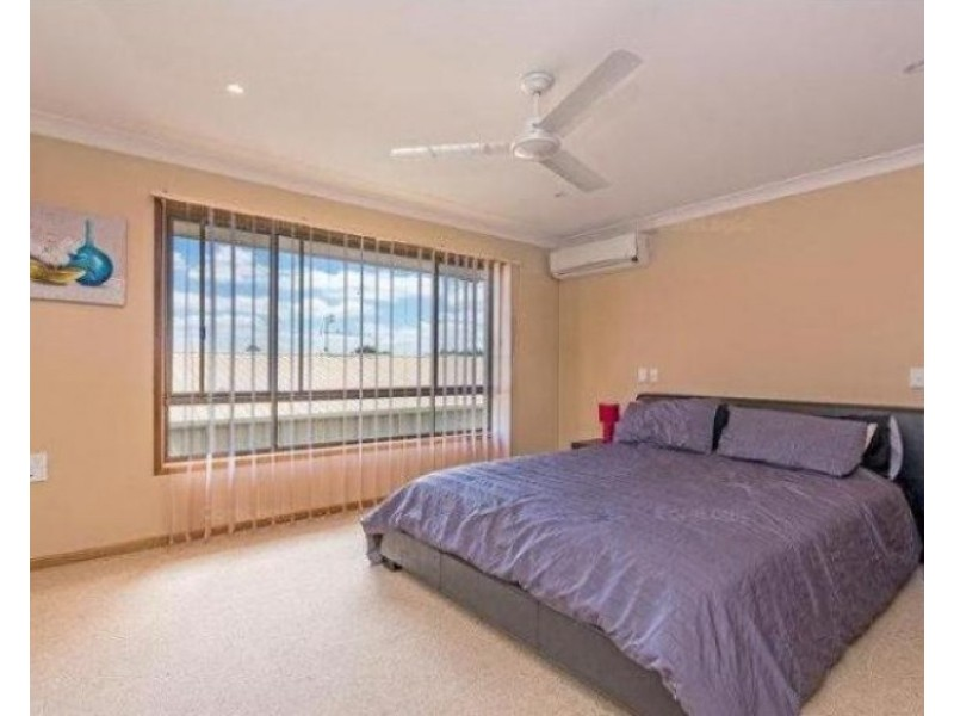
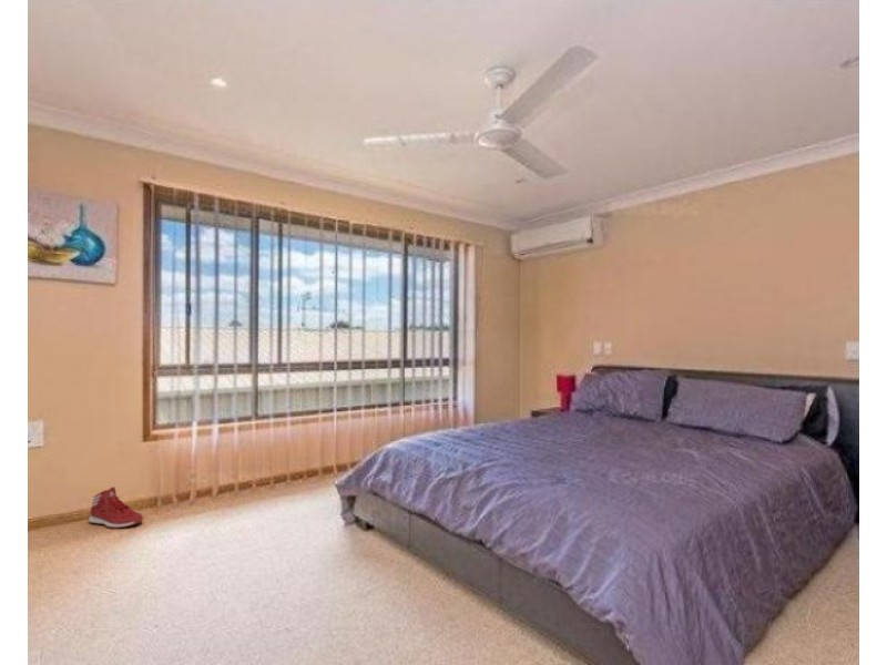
+ sneaker (115, 505)
